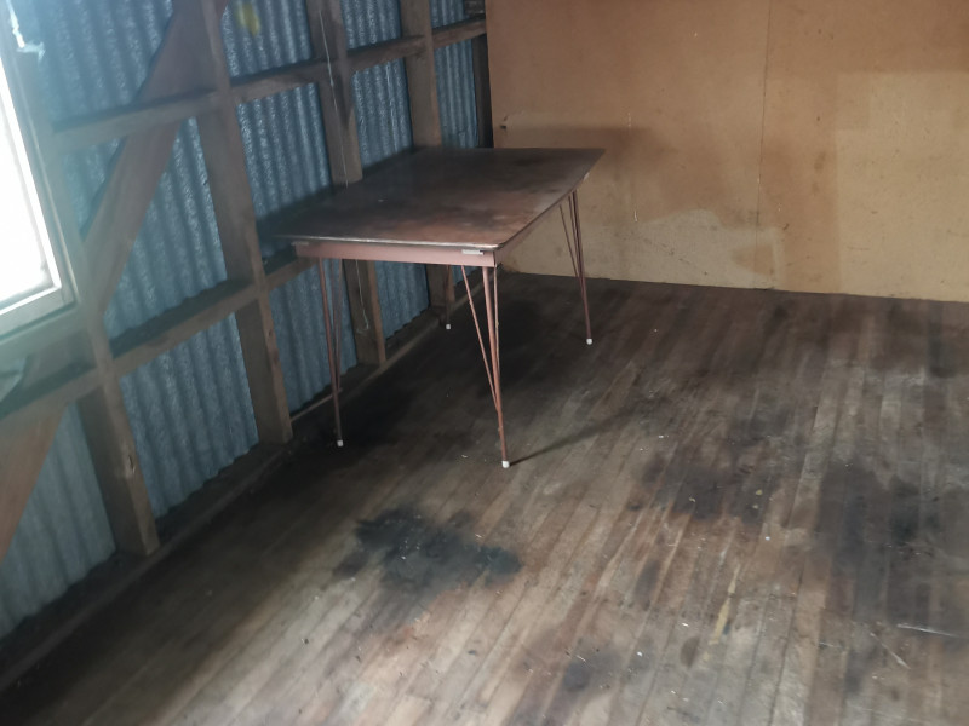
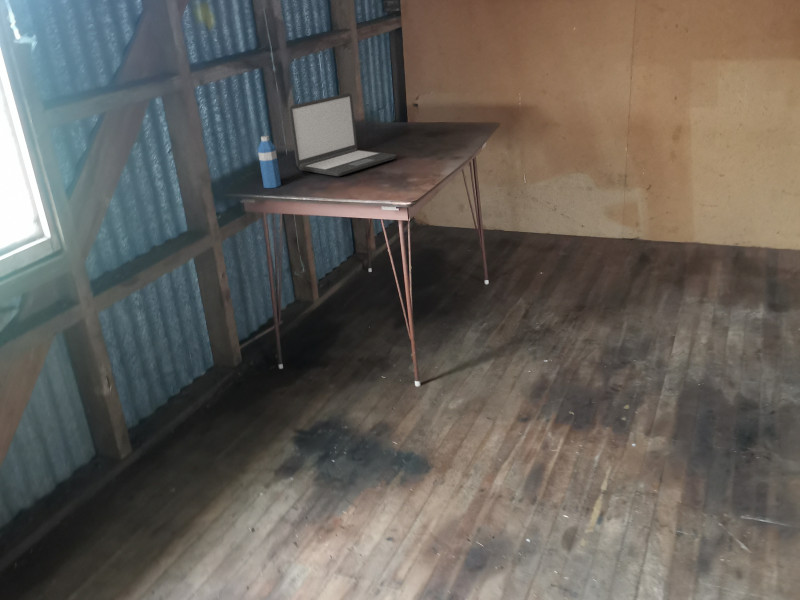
+ laptop (343, 133)
+ water bottle (268, 161)
